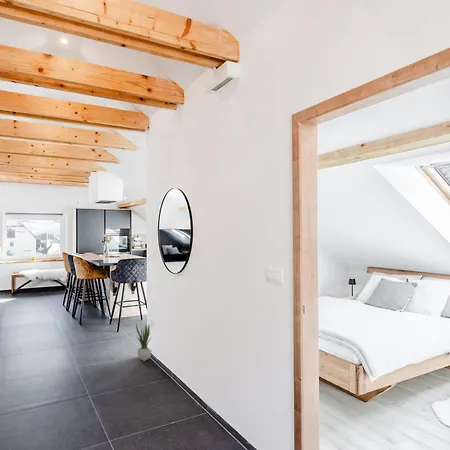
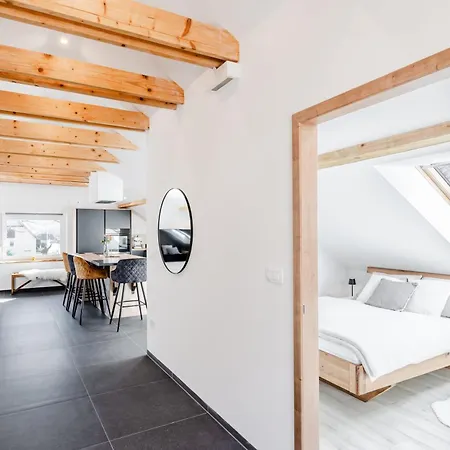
- potted plant (144, 341)
